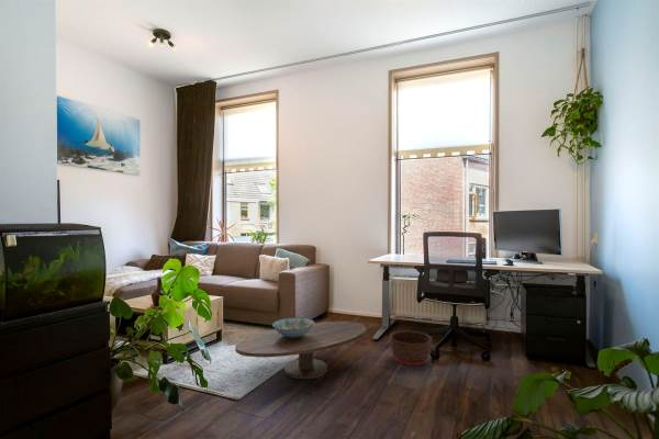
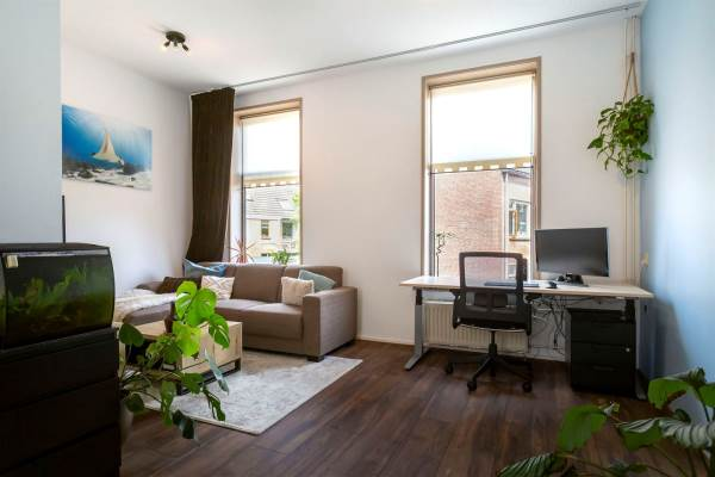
- coffee table (305, 352)
- basket (410, 347)
- decorative bowl (293, 329)
